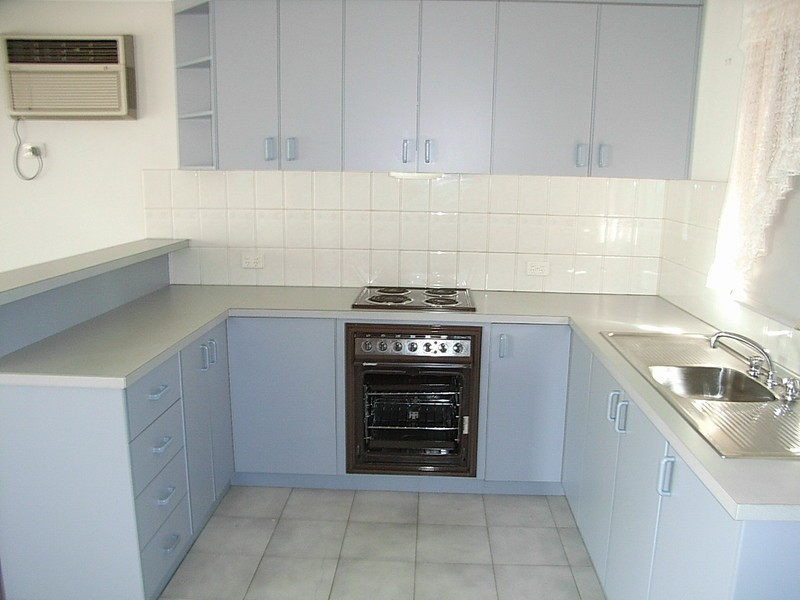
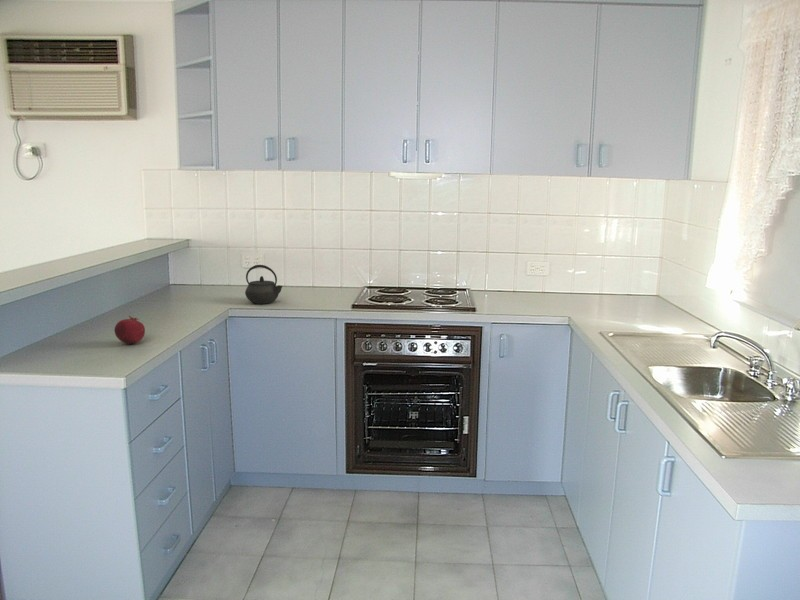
+ fruit (130, 329)
+ kettle (264, 283)
